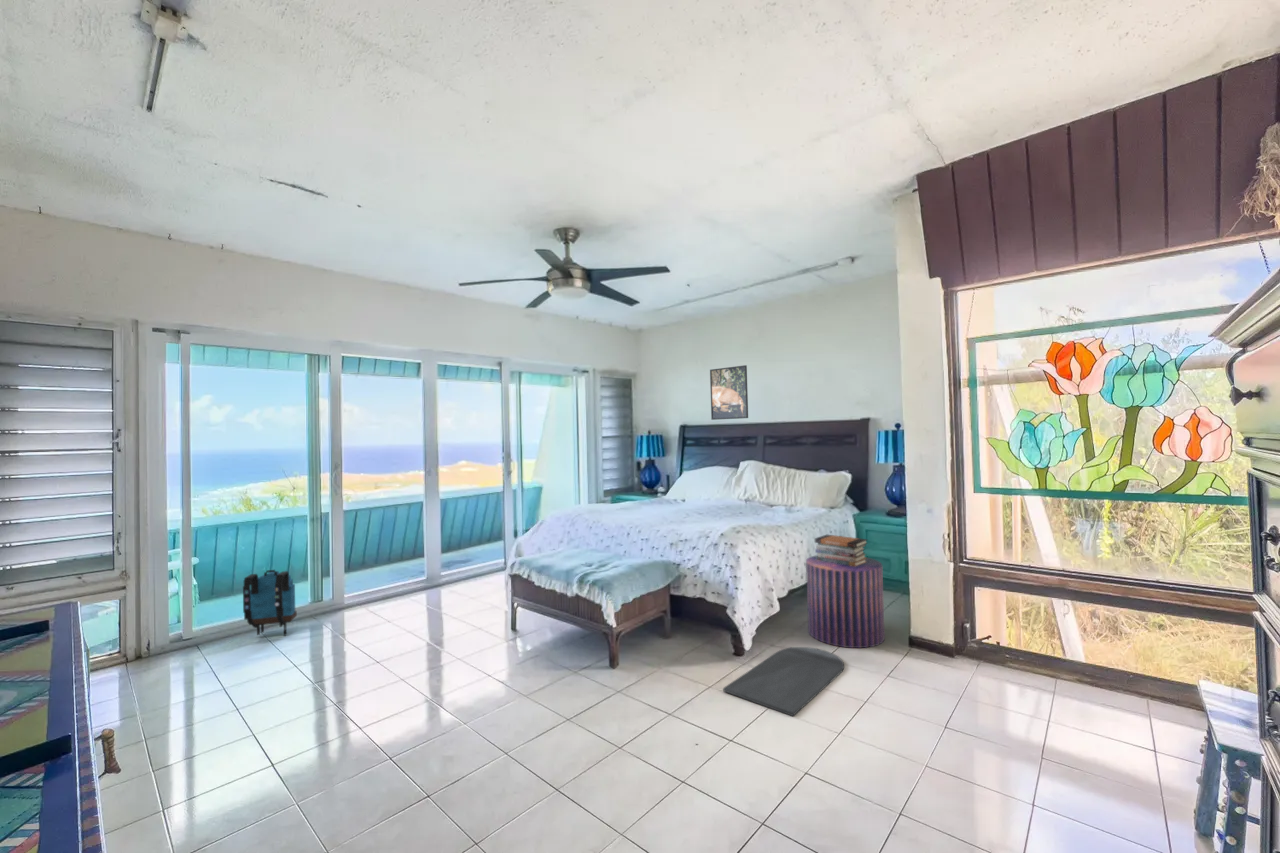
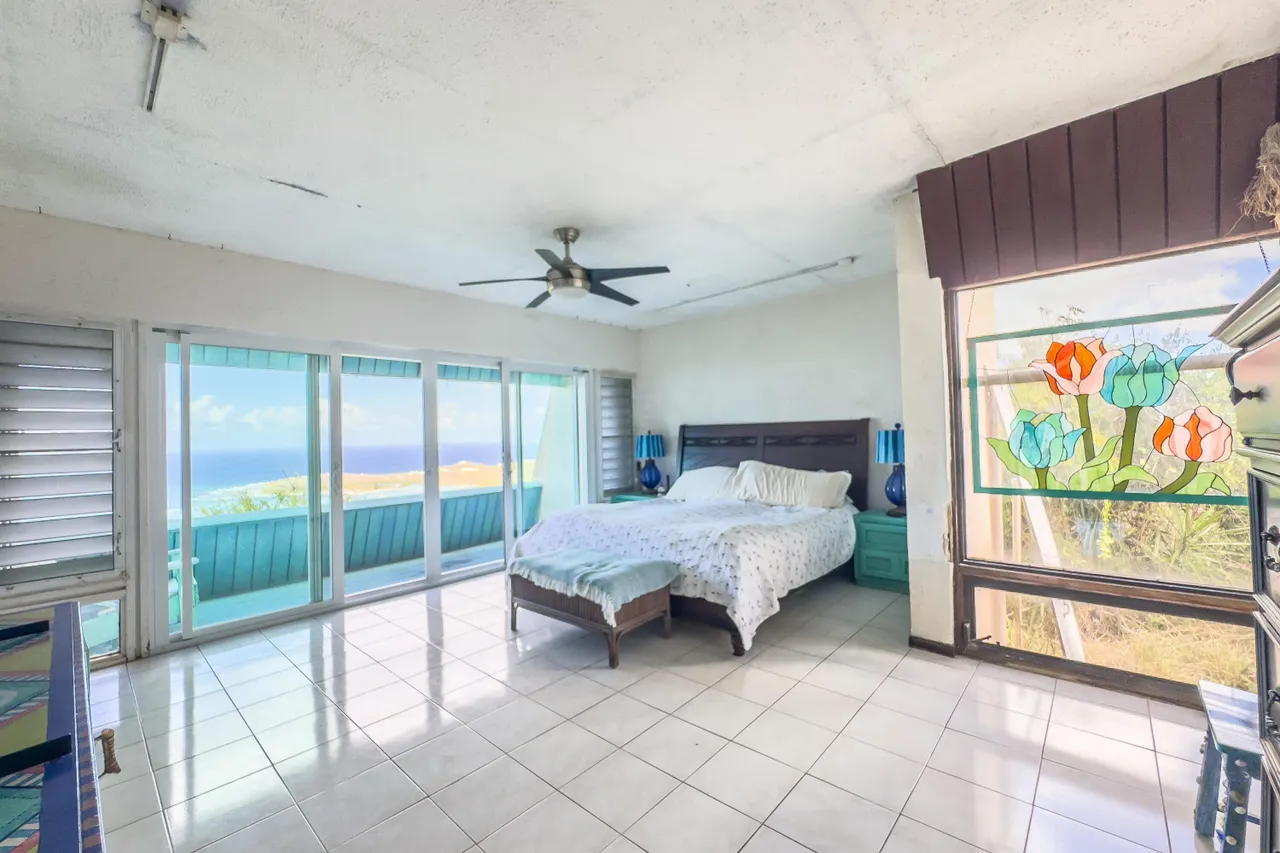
- book stack (840, 549)
- door mat (792, 673)
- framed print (728, 393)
- stool (844, 597)
- backpack (269, 604)
